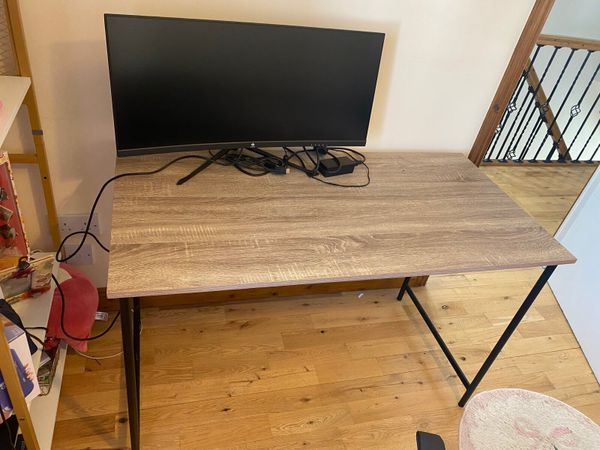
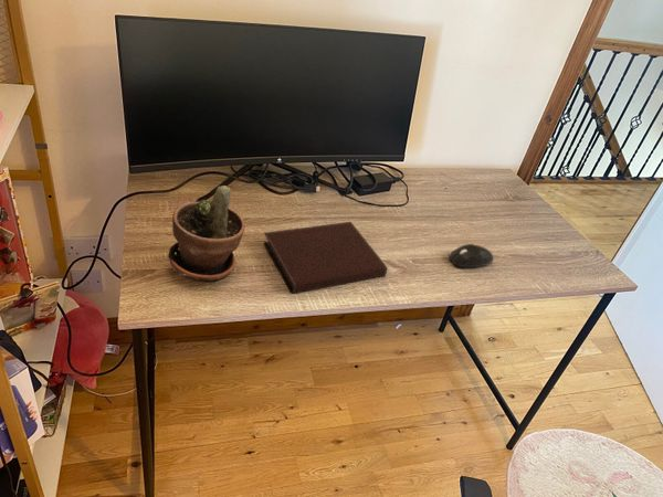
+ notebook (324, 254)
+ potted plant (206, 223)
+ mouse (474, 254)
